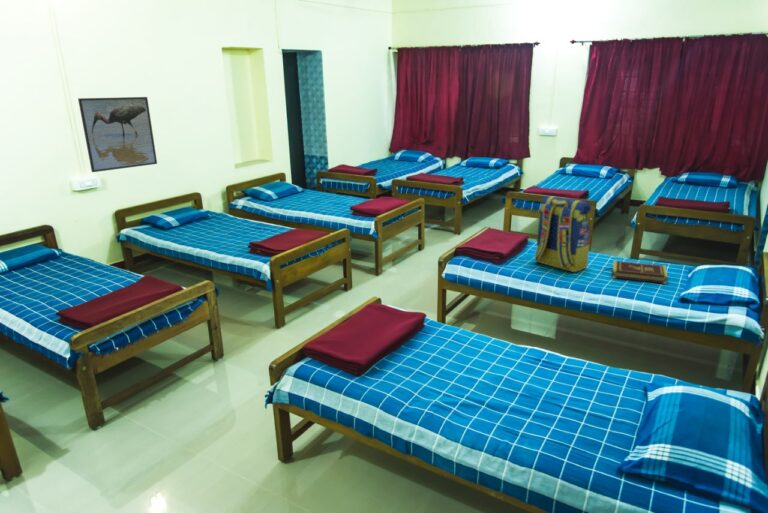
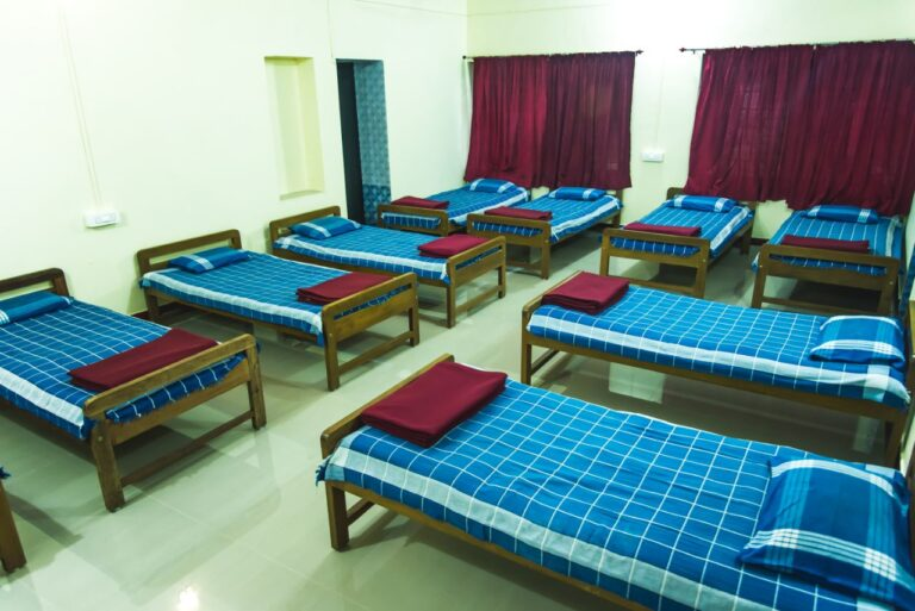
- backpack (562, 232)
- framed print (120, 133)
- book (638, 271)
